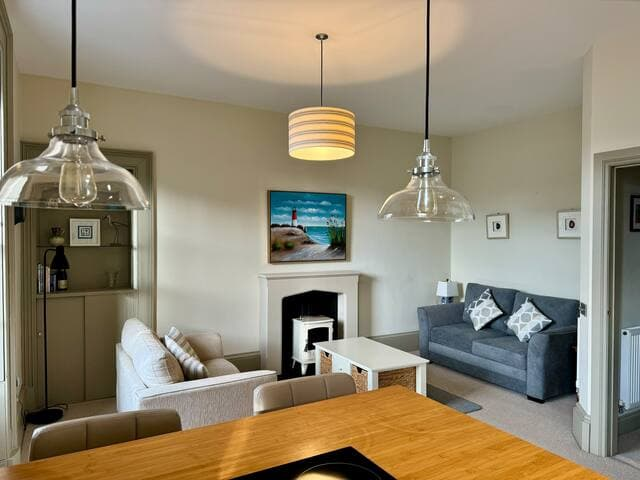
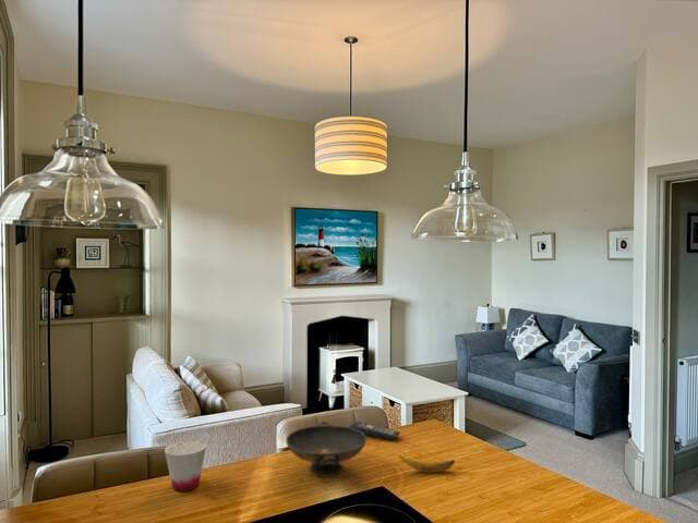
+ cup (185, 466)
+ banana (426, 462)
+ remote control (372, 430)
+ decorative bowl (326, 453)
